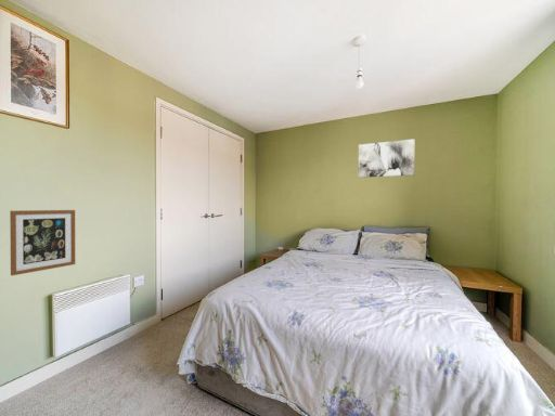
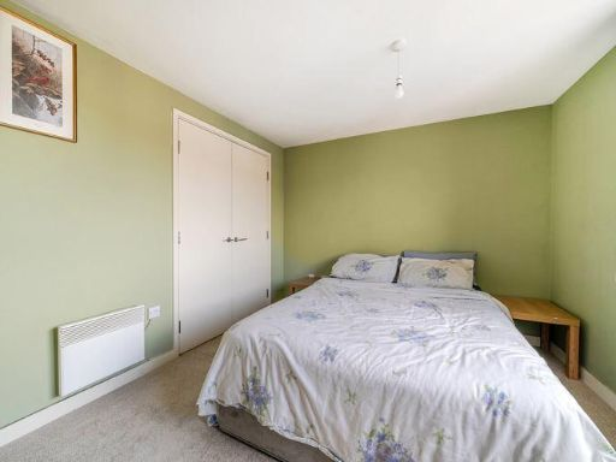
- wall art (385, 159)
- wall art (46, 239)
